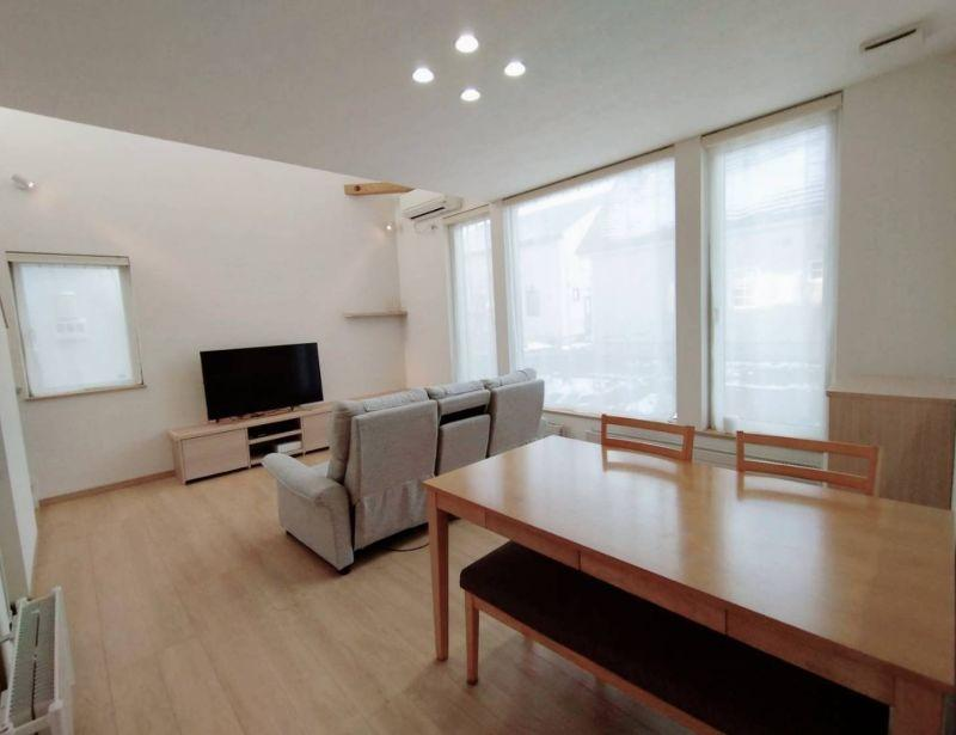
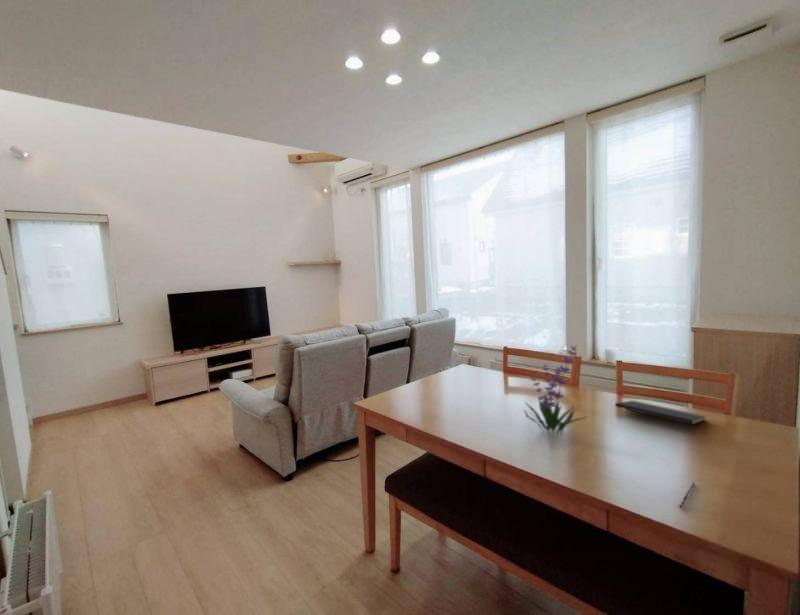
+ notepad (659, 411)
+ pen (687, 494)
+ plant (551, 389)
